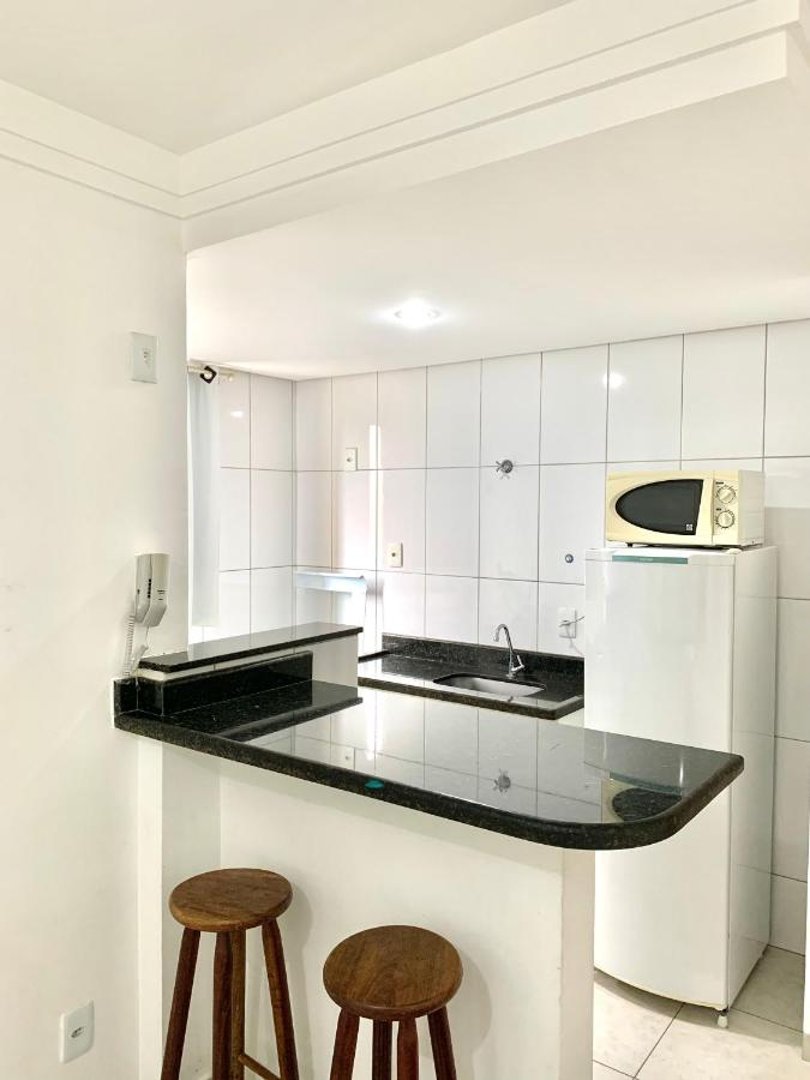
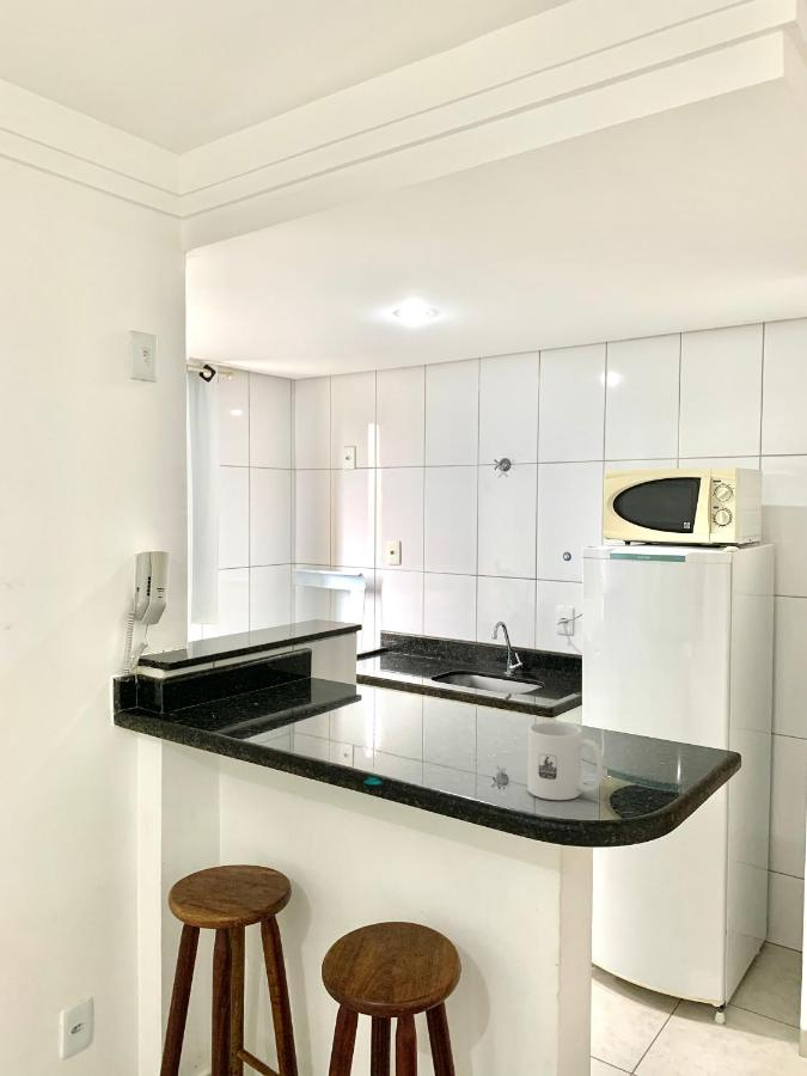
+ mug (564, 762)
